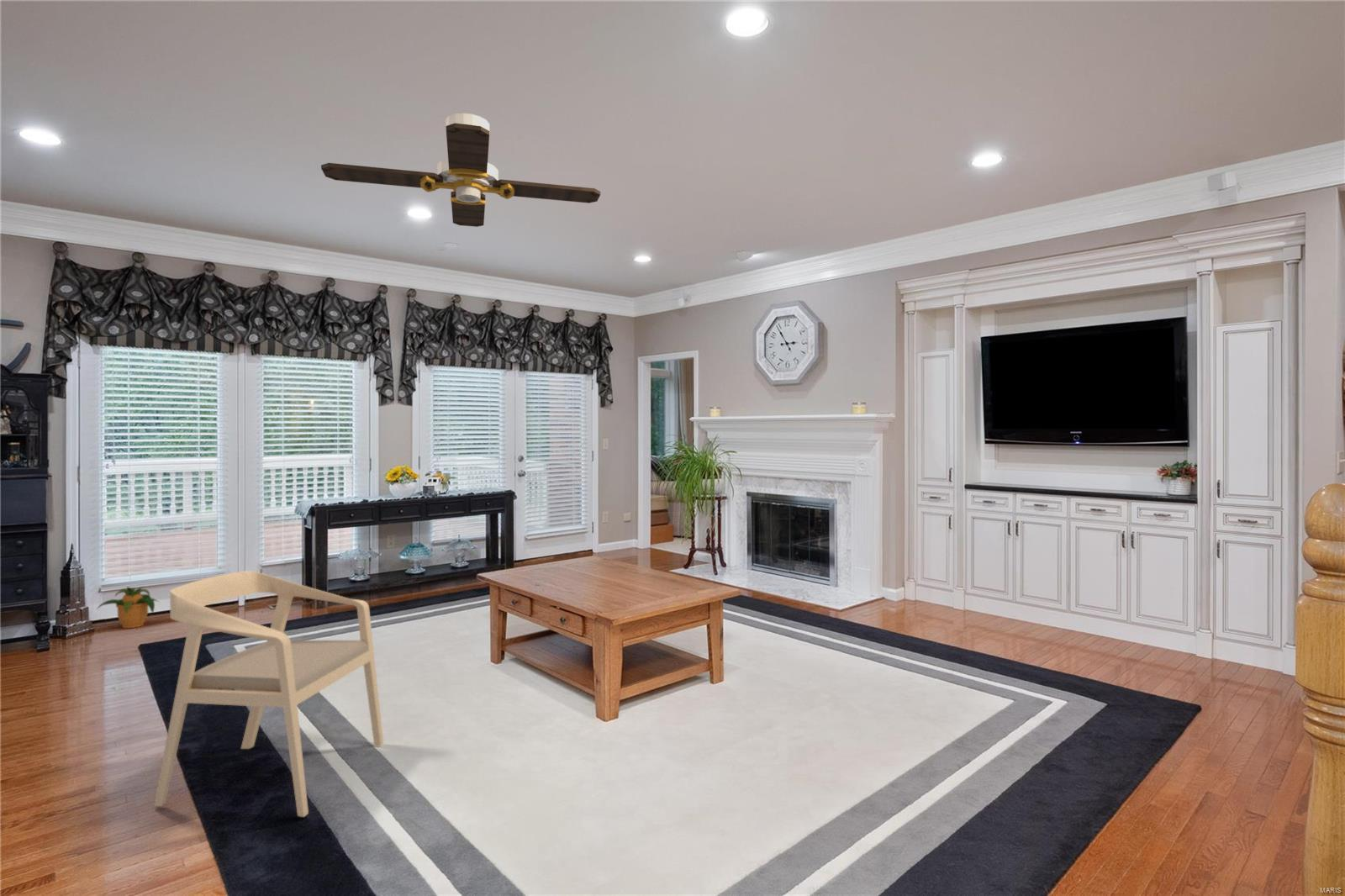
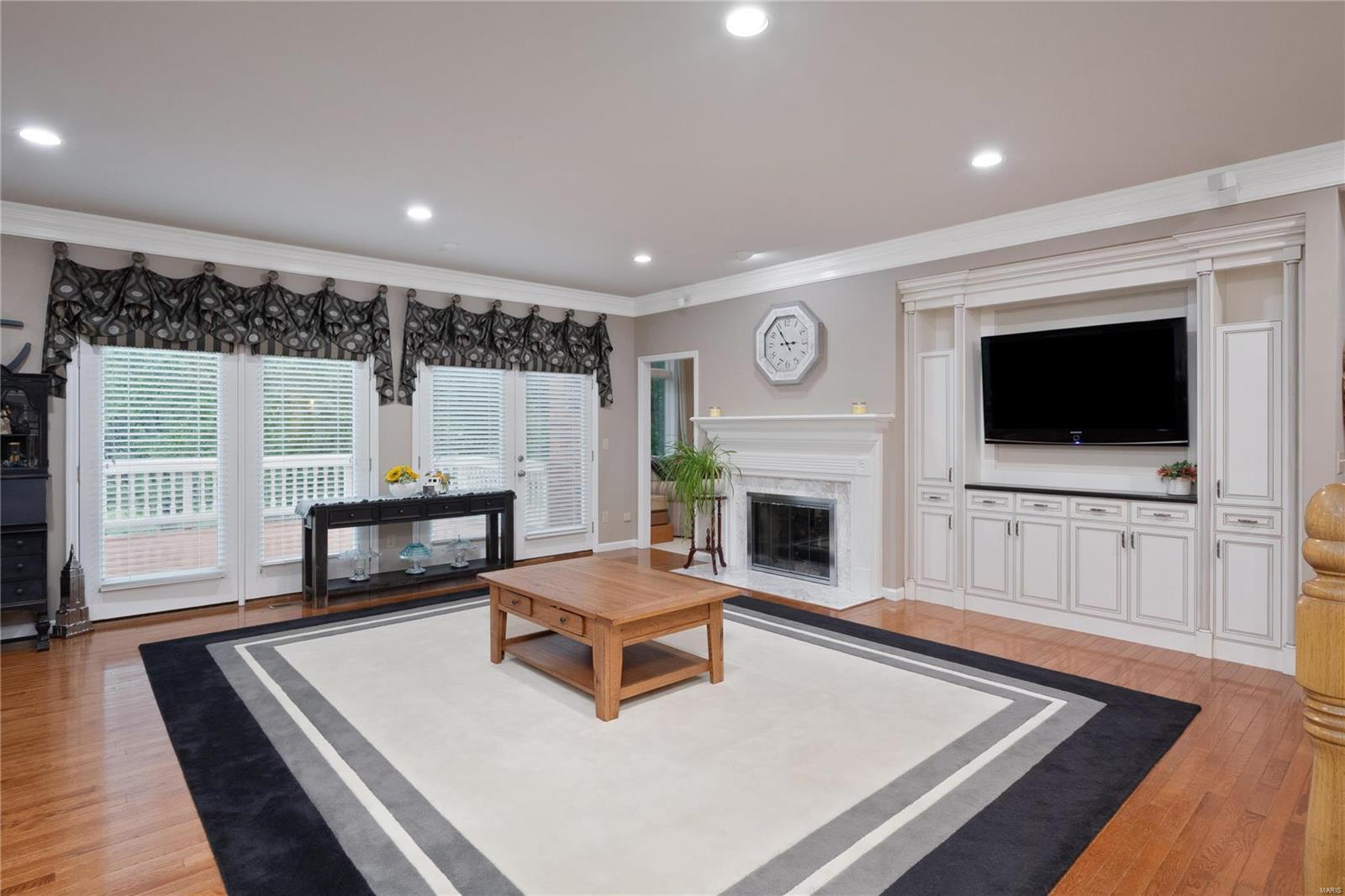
- armchair (273, 677)
- ceiling fan (467, 161)
- potted plant (129, 606)
